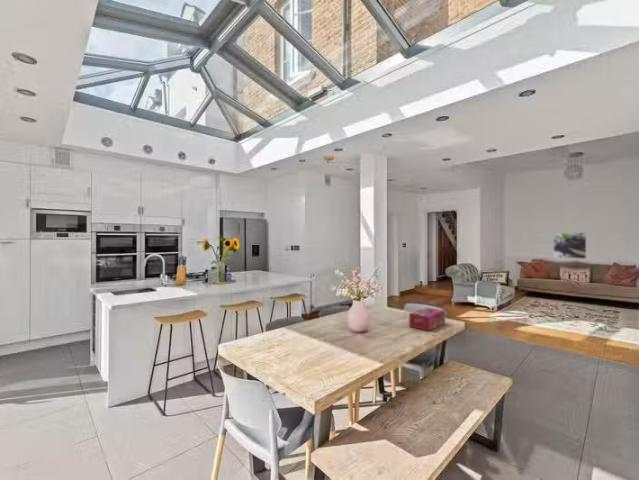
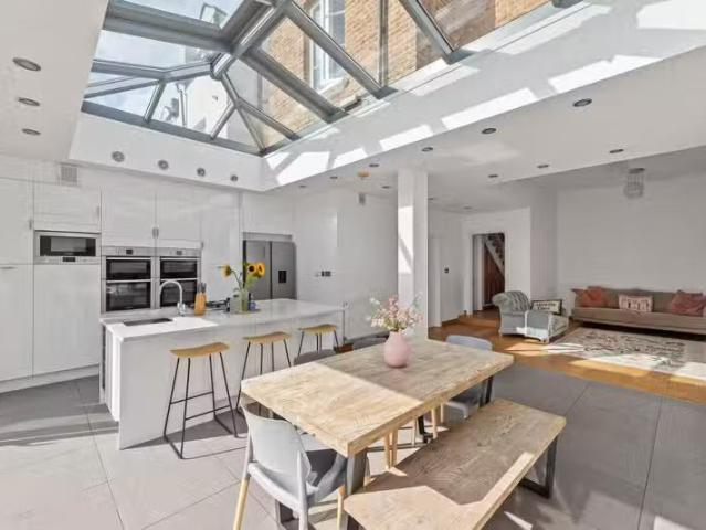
- tissue box (427, 318)
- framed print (569, 245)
